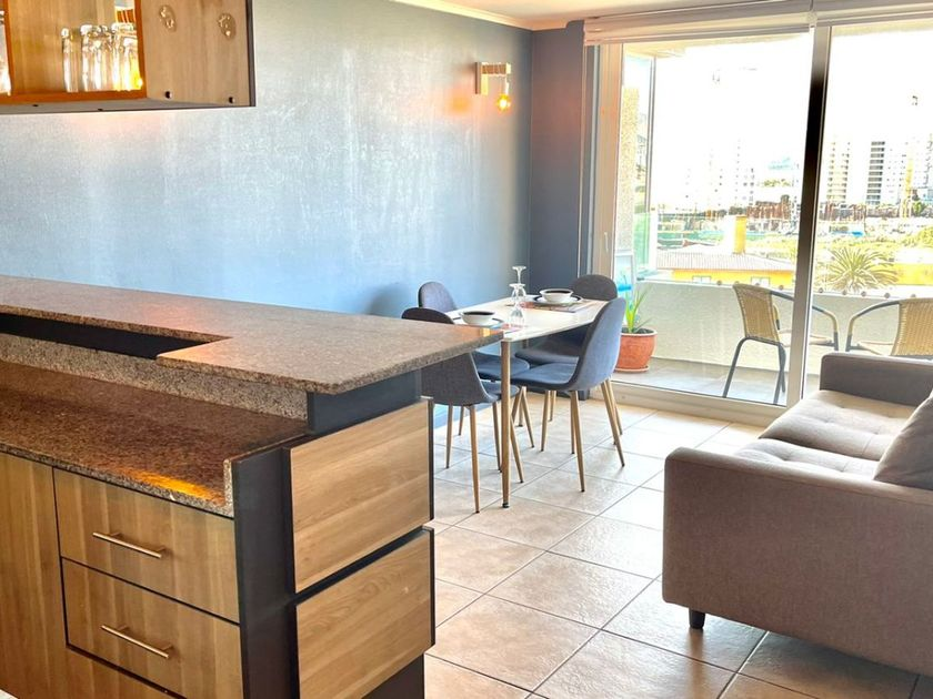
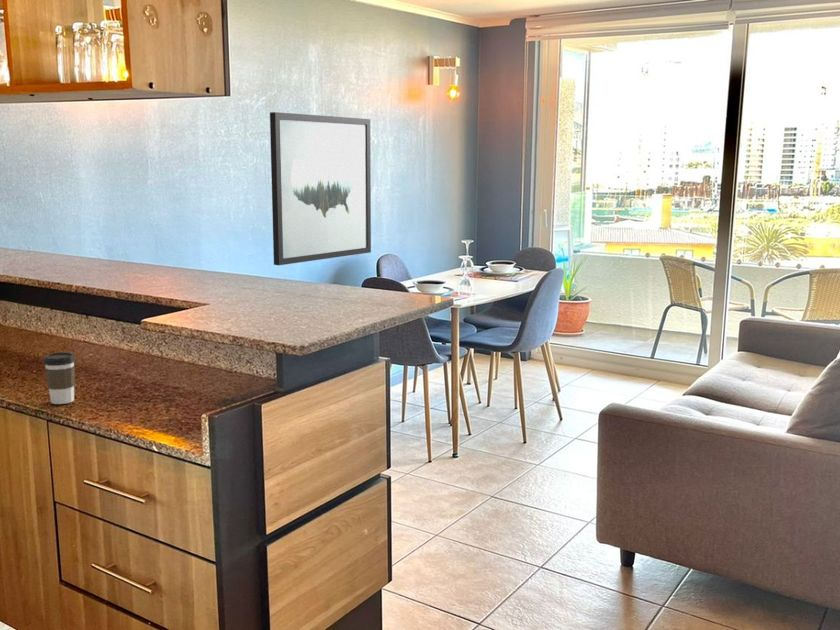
+ wall art (324, 188)
+ coffee cup (60, 378)
